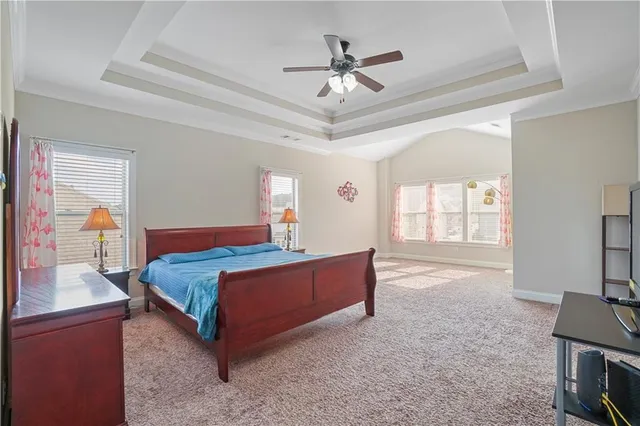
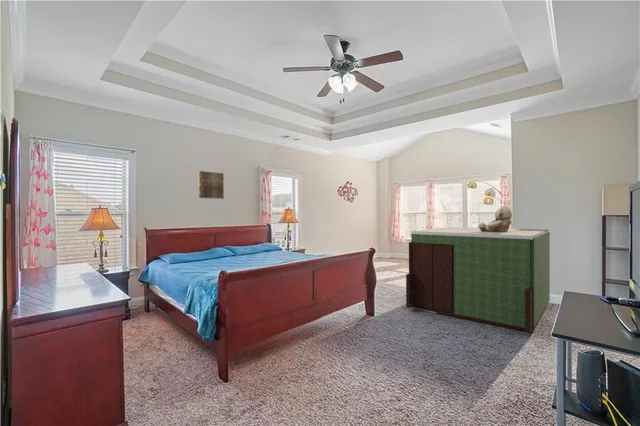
+ wall art (211, 185)
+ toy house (478, 268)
+ teddy bear (497, 218)
